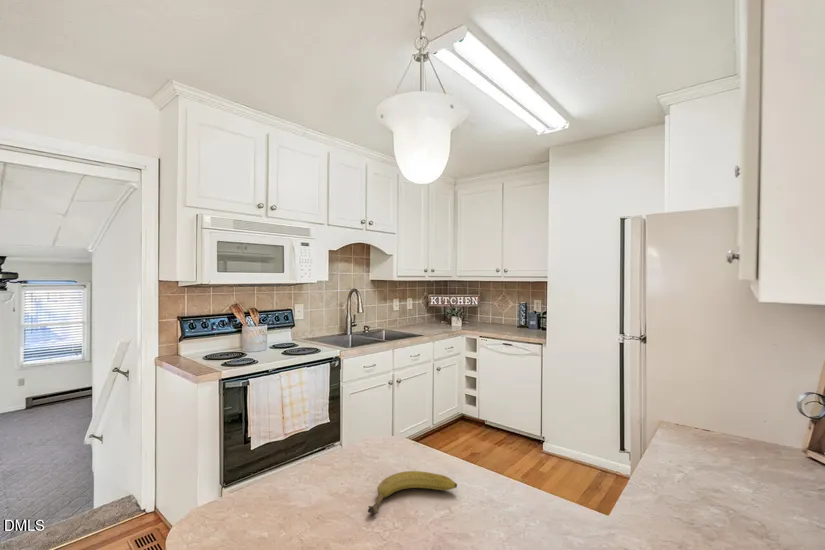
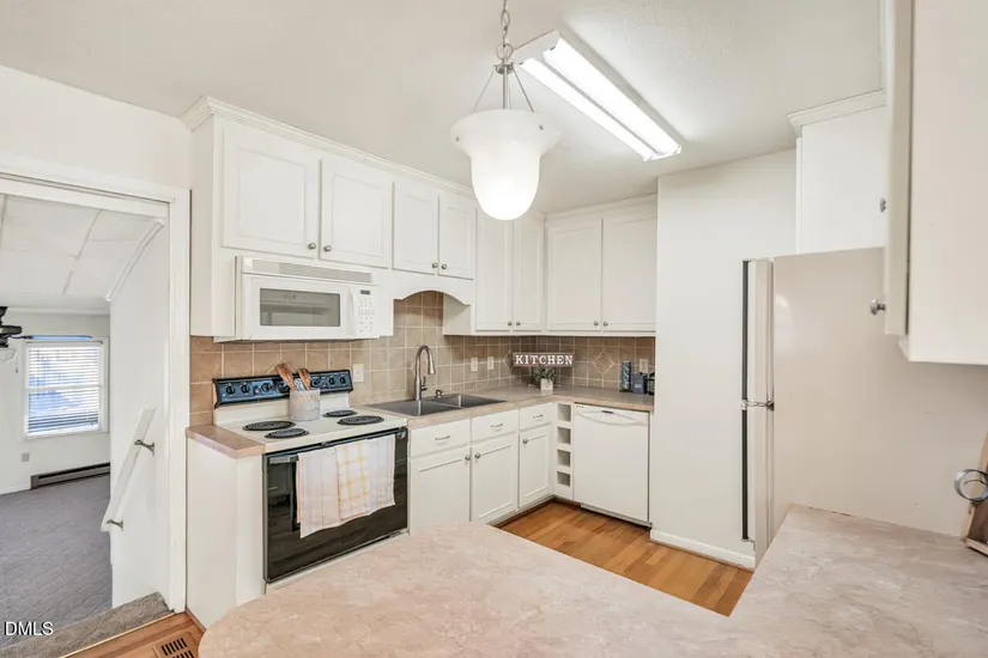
- fruit (414, 487)
